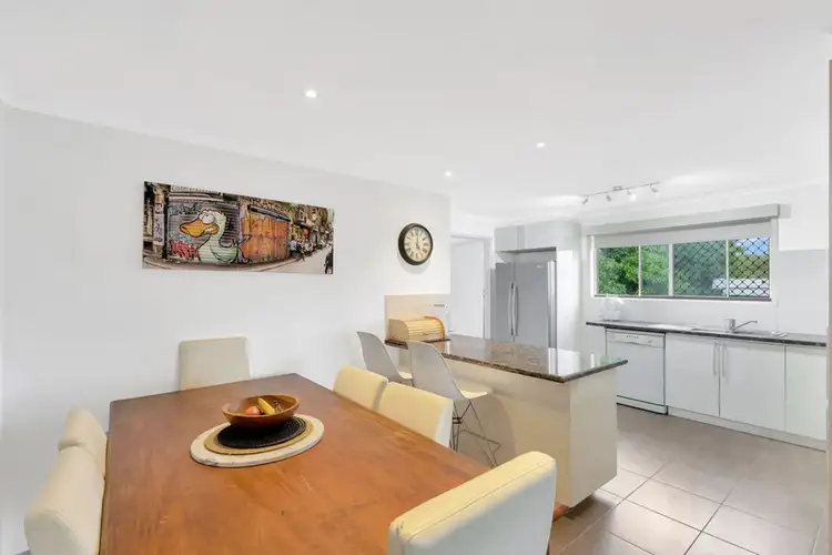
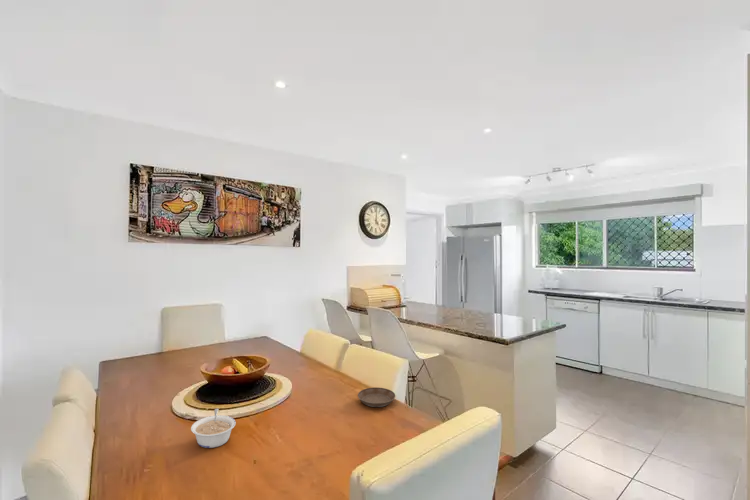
+ legume (212, 430)
+ saucer (376, 398)
